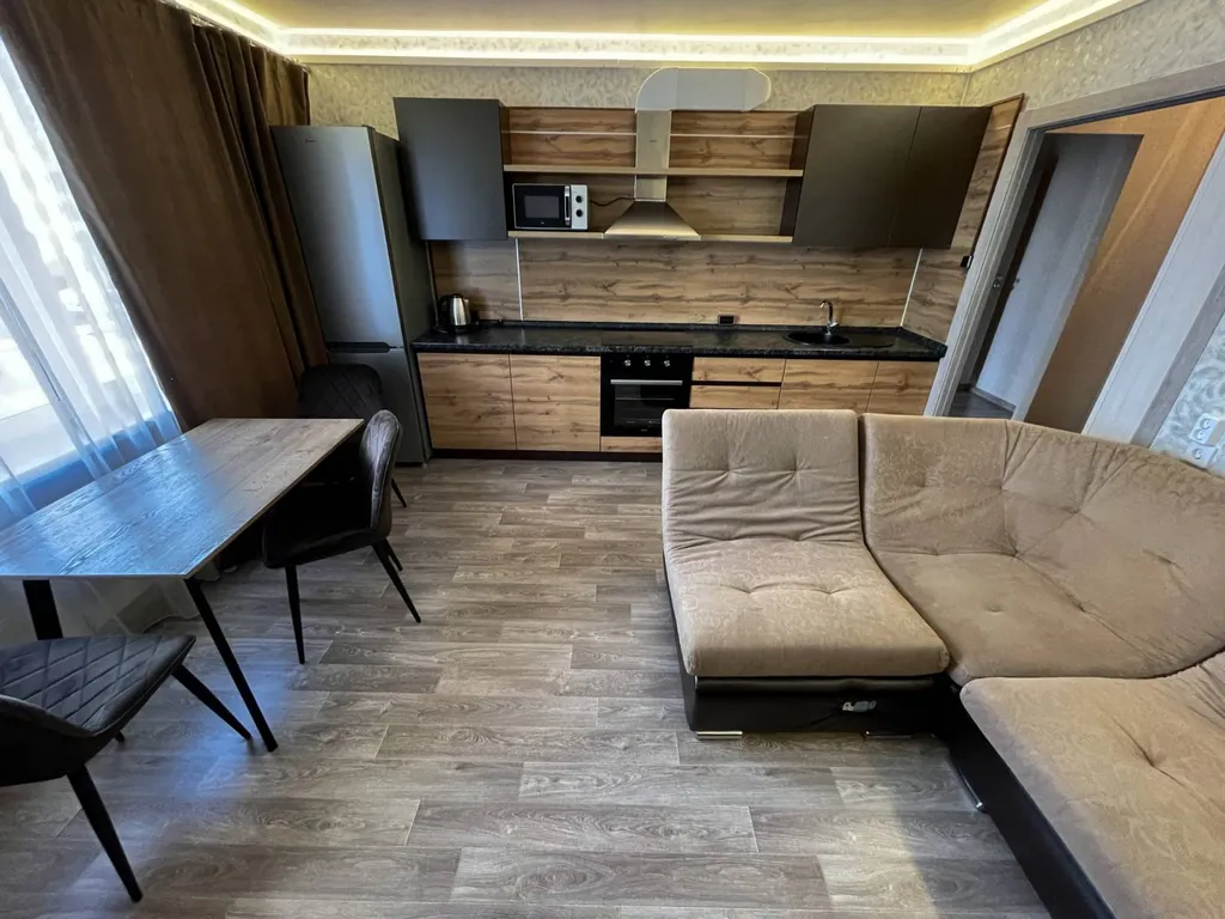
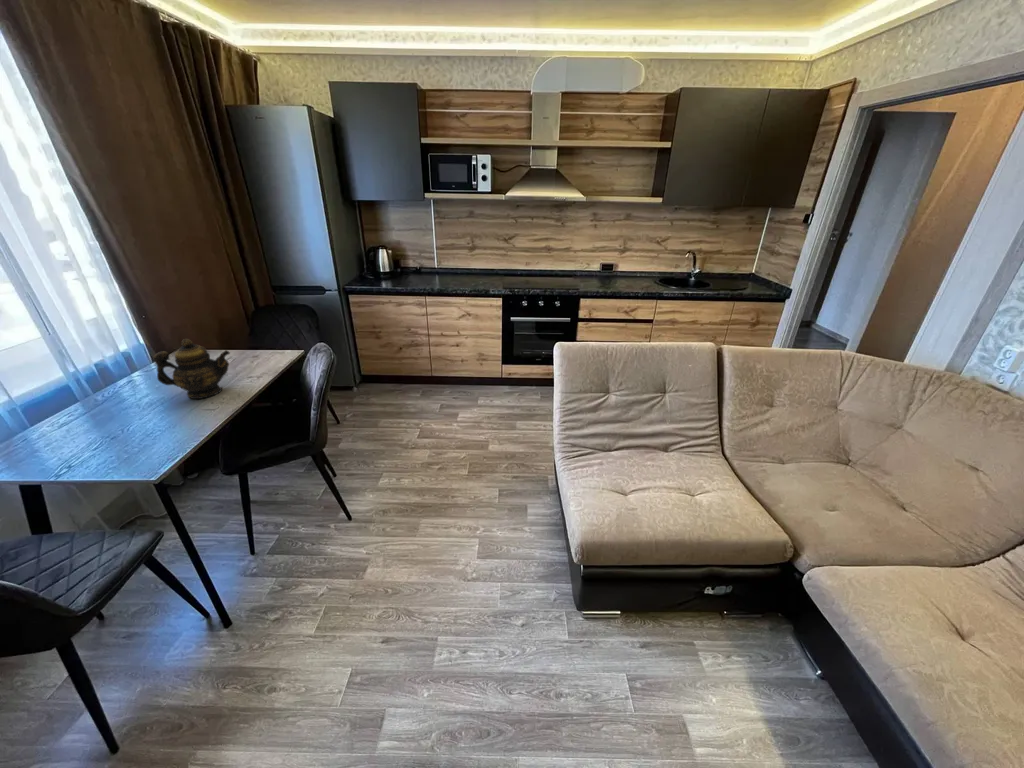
+ teapot (194, 366)
